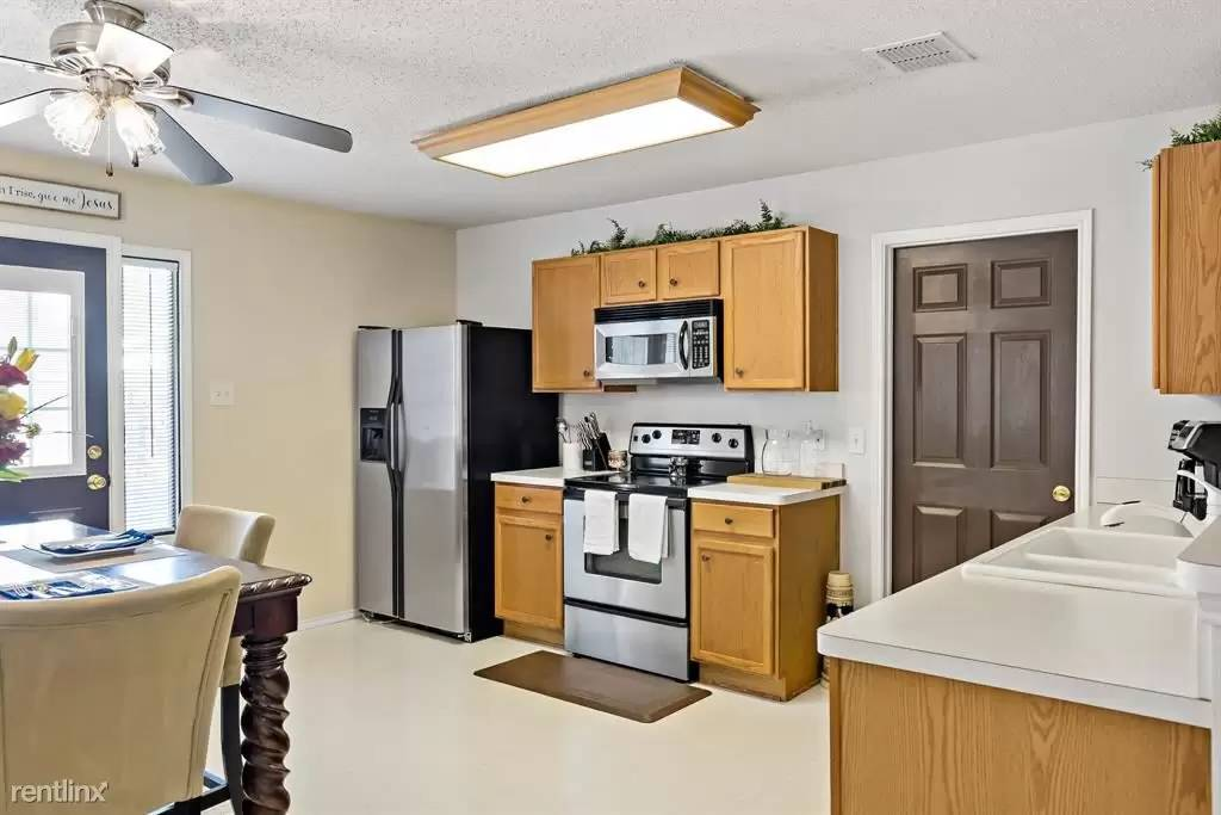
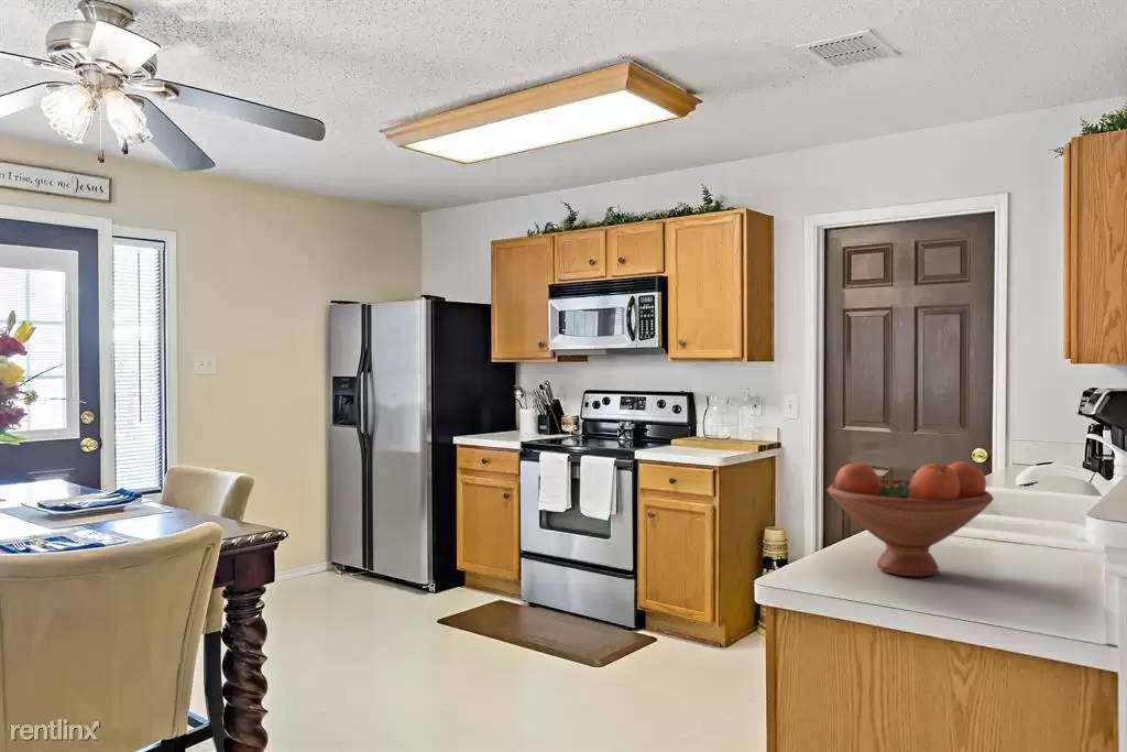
+ fruit bowl (907, 514)
